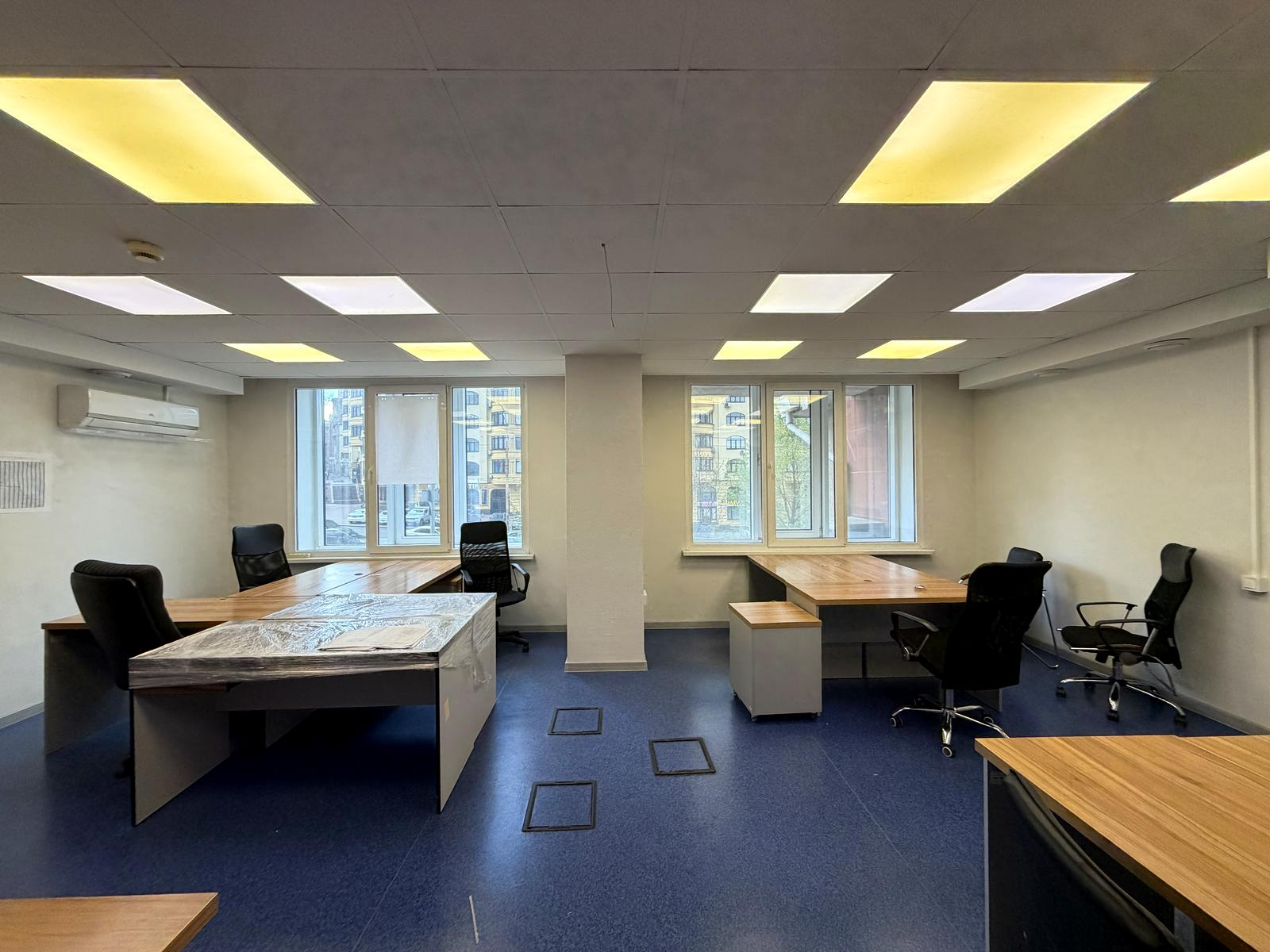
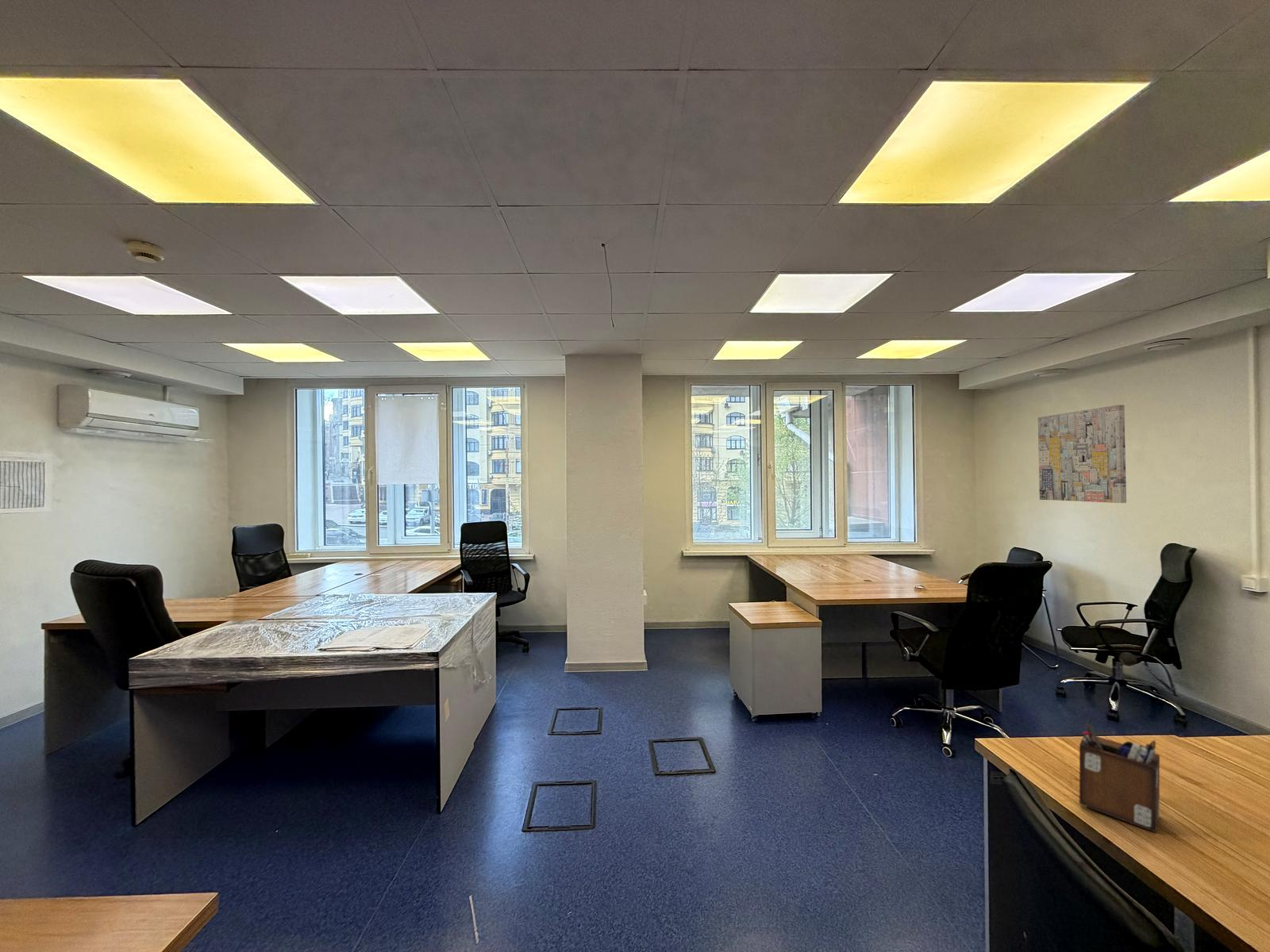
+ desk organizer (1118, 768)
+ wall art (1078, 456)
